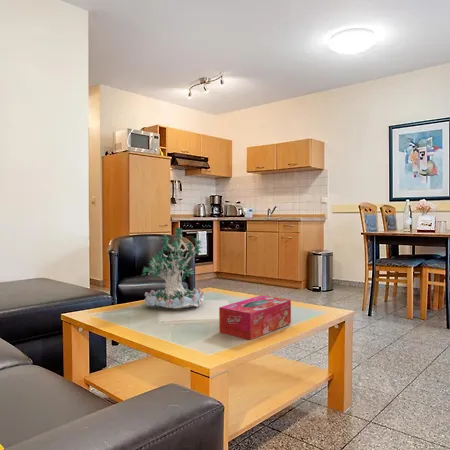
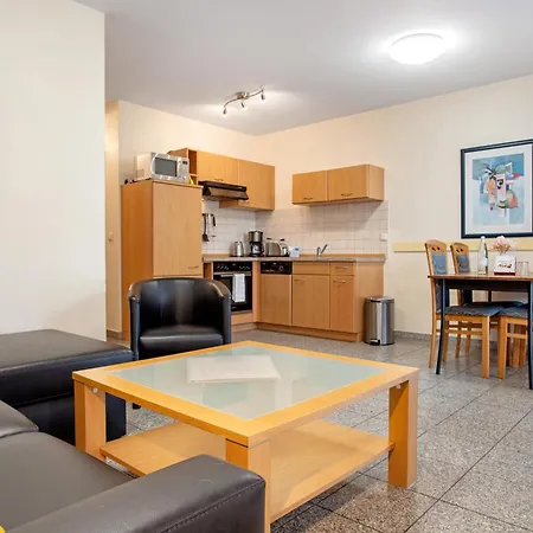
- tissue box (256, 315)
- plant (171, 266)
